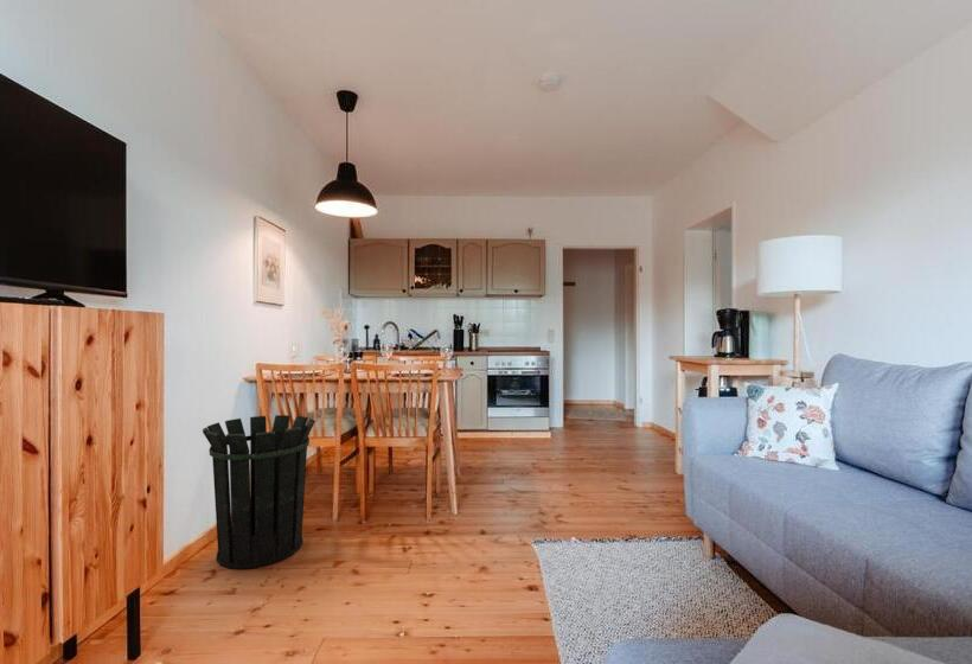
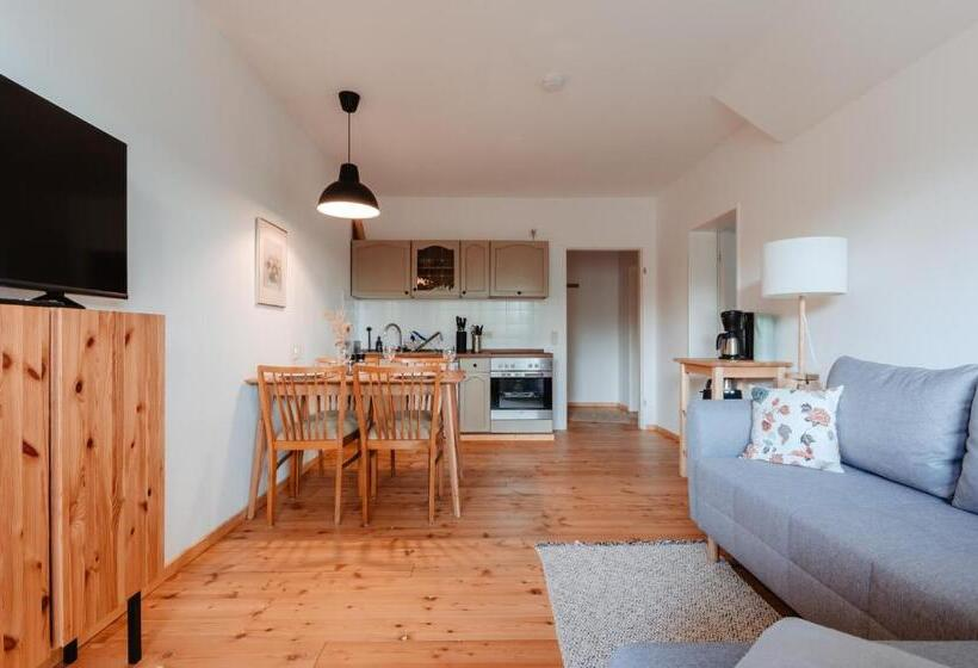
- waste bin (261, 485)
